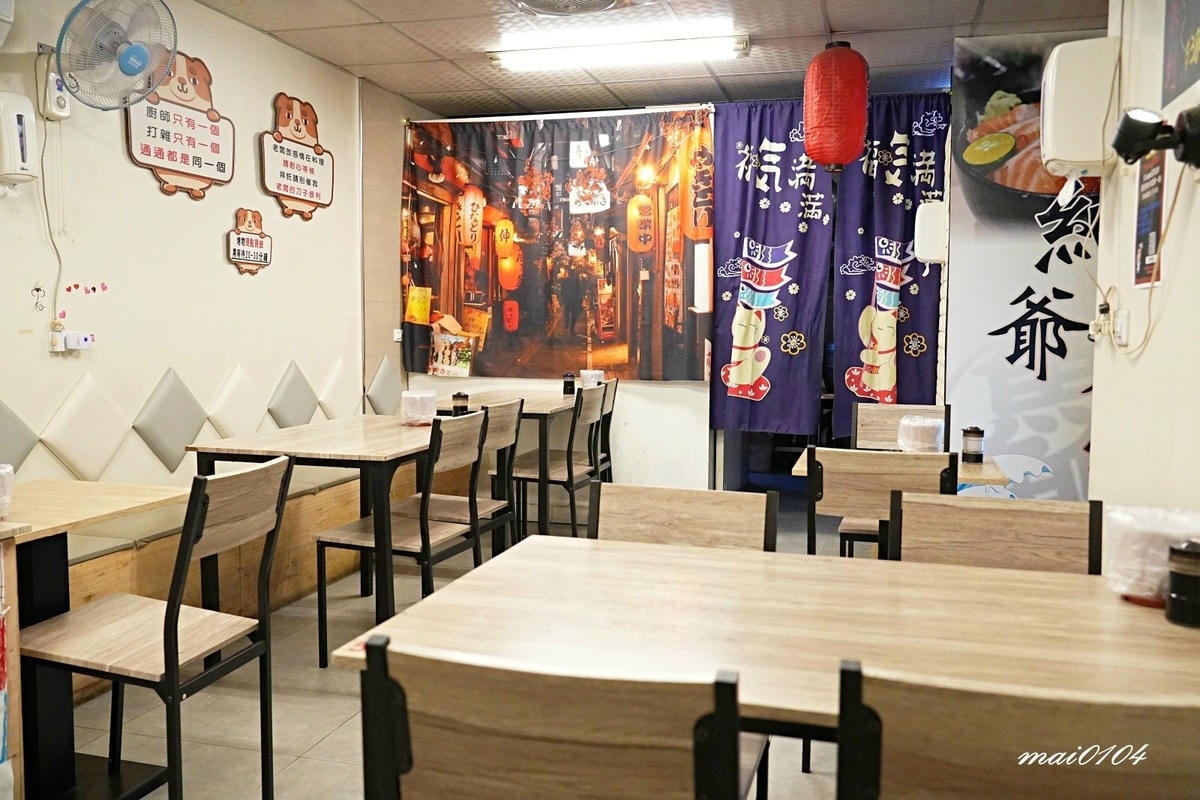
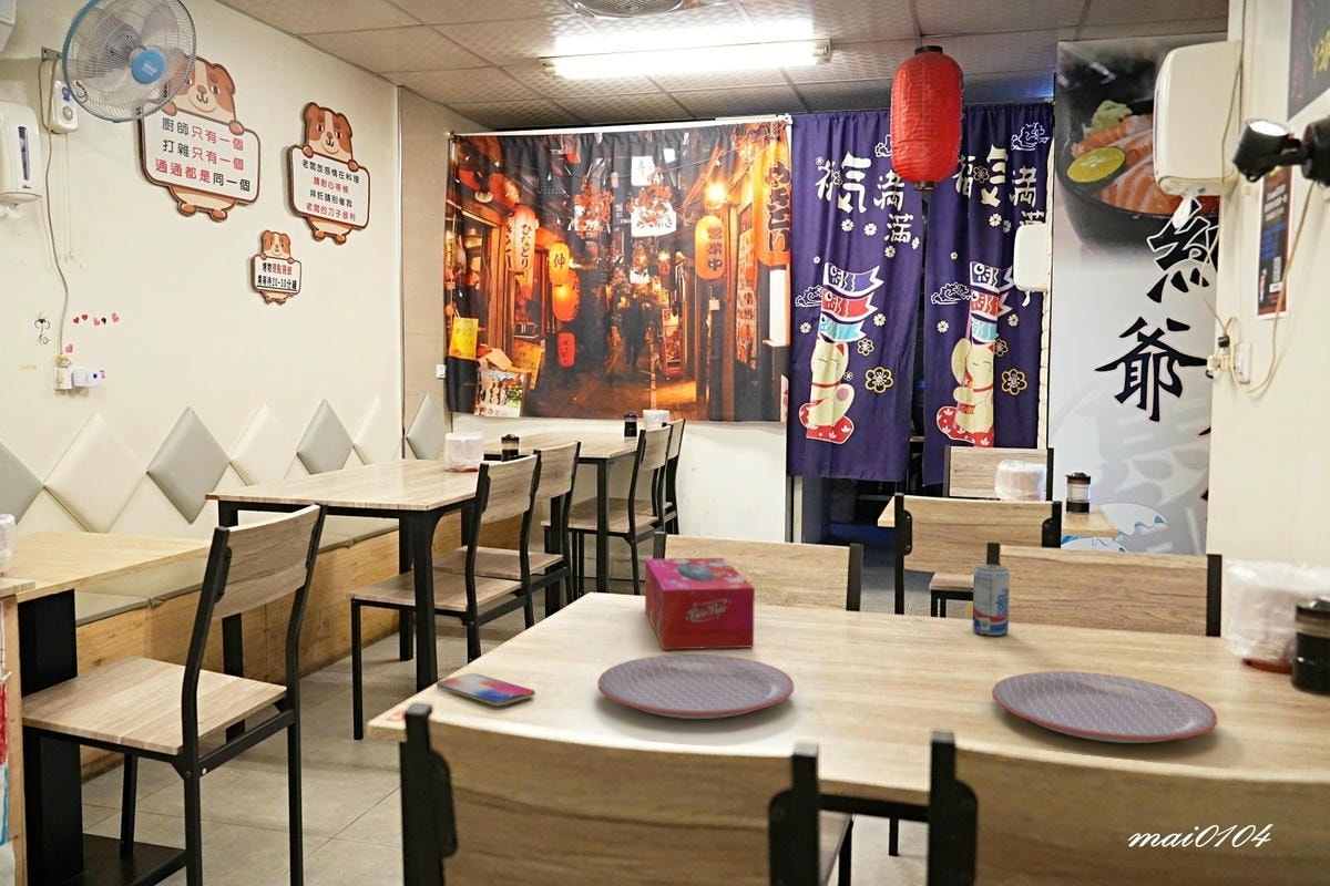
+ smartphone (484, 689)
+ plate (1099, 709)
+ tissue box (695, 599)
+ beverage can (991, 598)
+ plate (695, 688)
